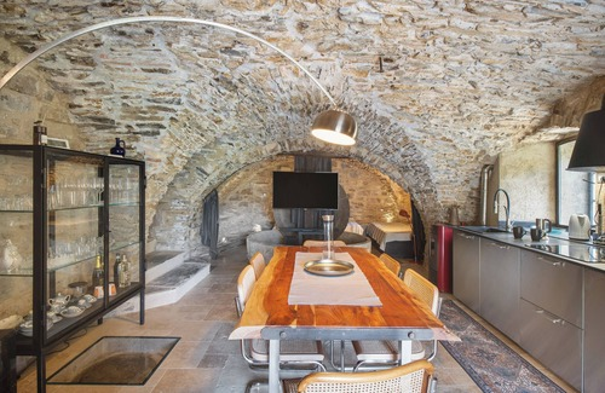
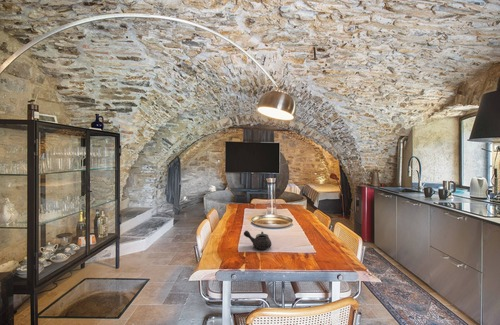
+ teapot (257, 238)
